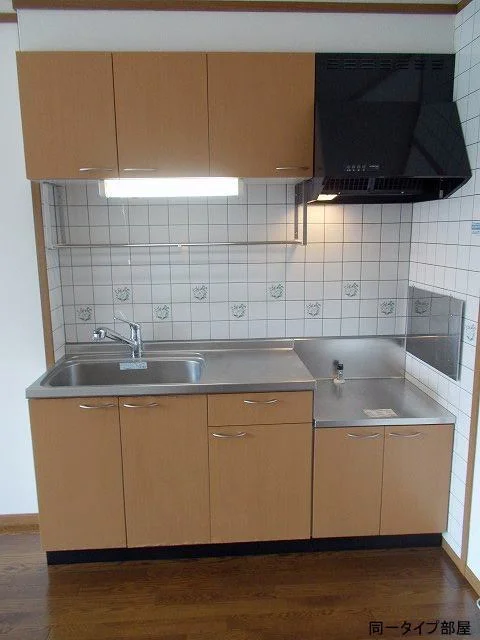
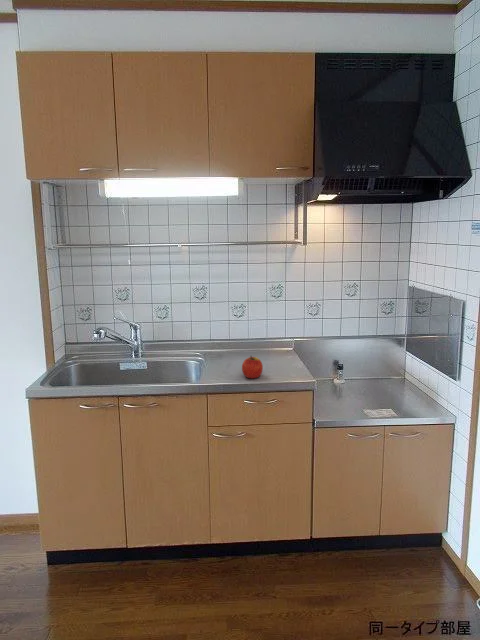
+ apple (252, 366)
